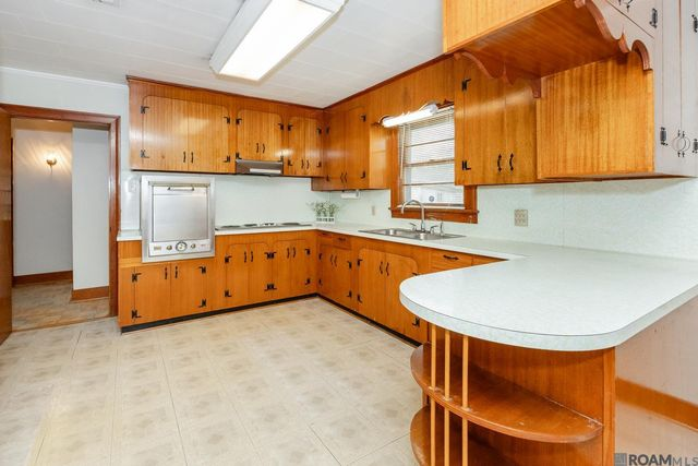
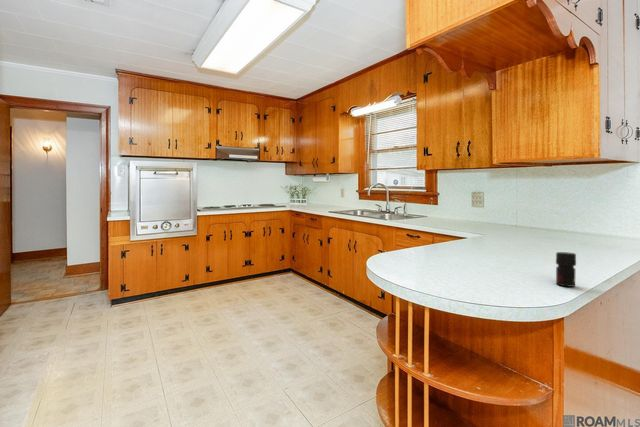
+ jar (565, 269)
